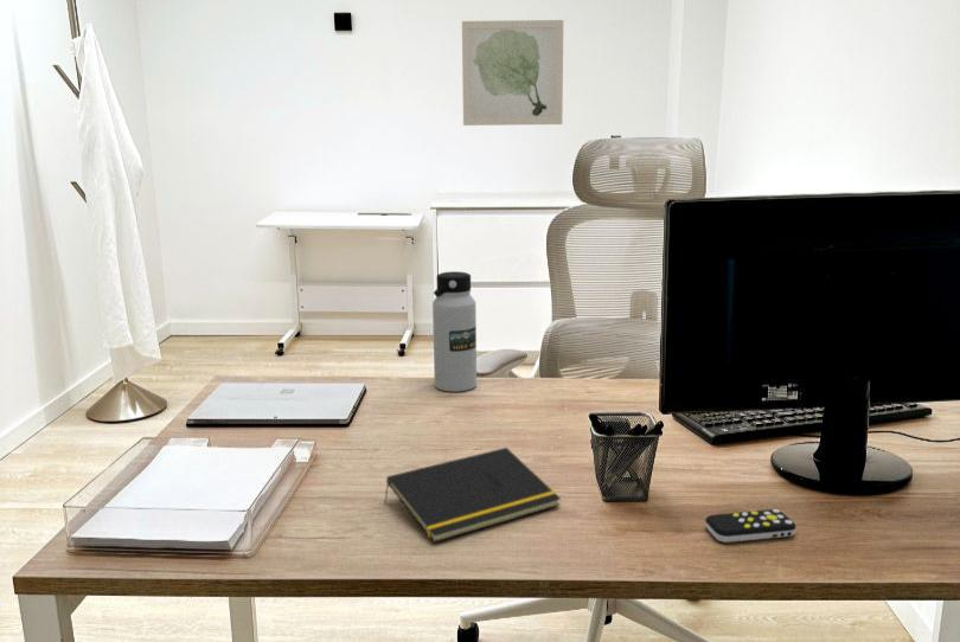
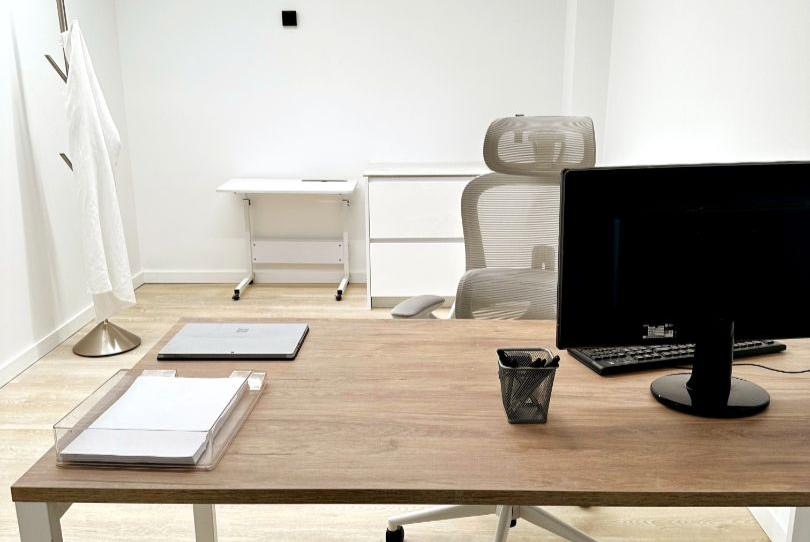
- water bottle (454, 330)
- remote control (749, 525)
- notepad (473, 490)
- wall art (512, 73)
